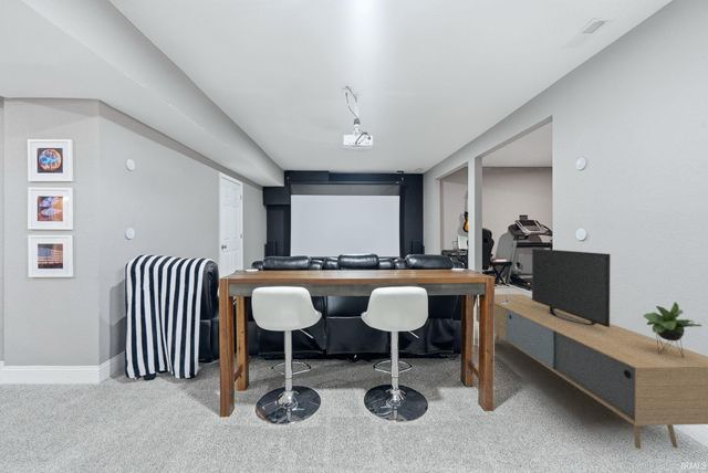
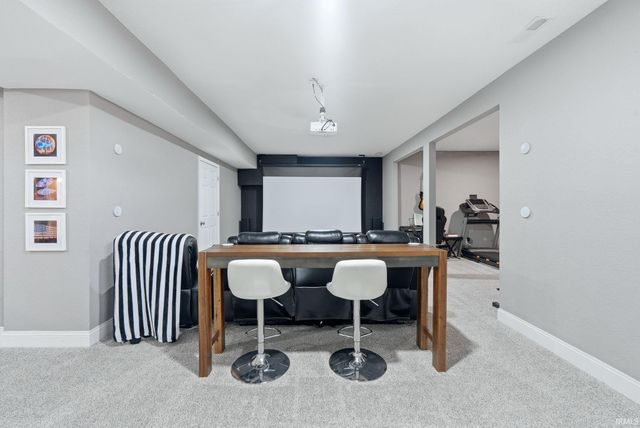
- media console (559, 315)
